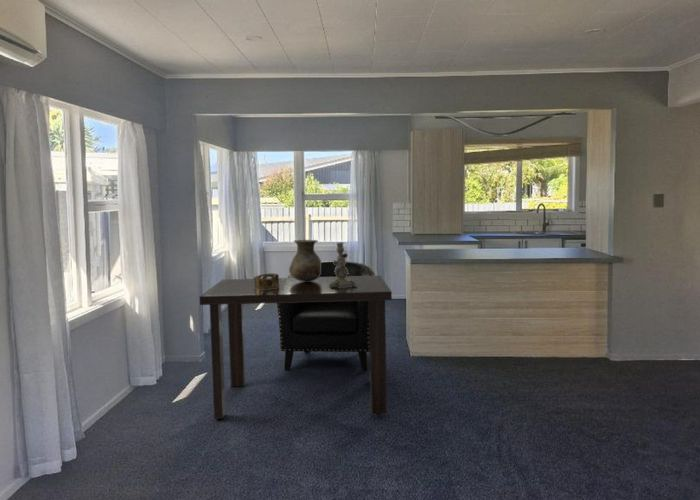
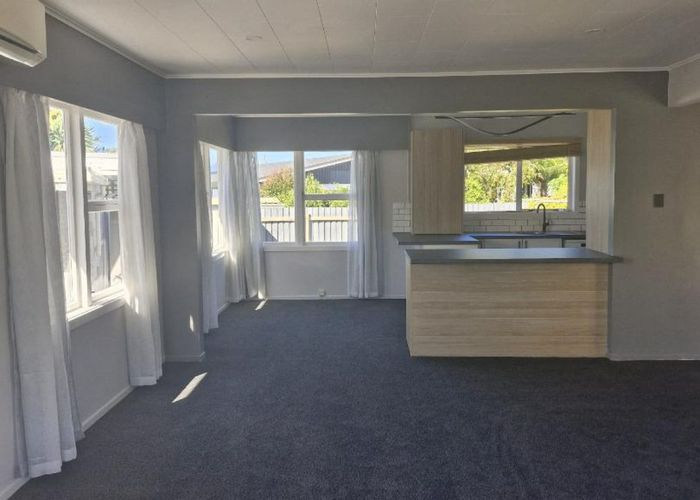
- vase (305, 260)
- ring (266, 279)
- candlestick (341, 264)
- dining table (296, 302)
- chair (330, 312)
